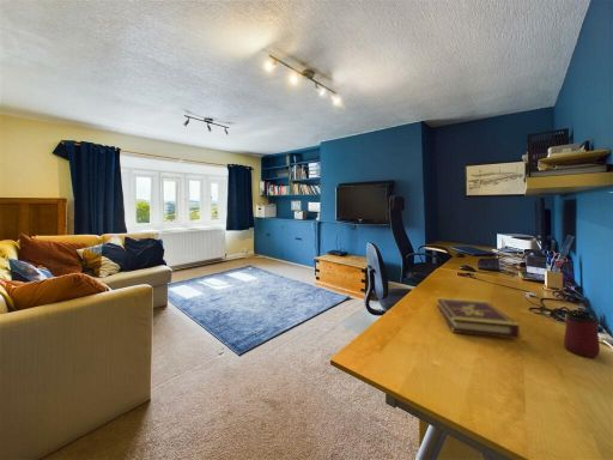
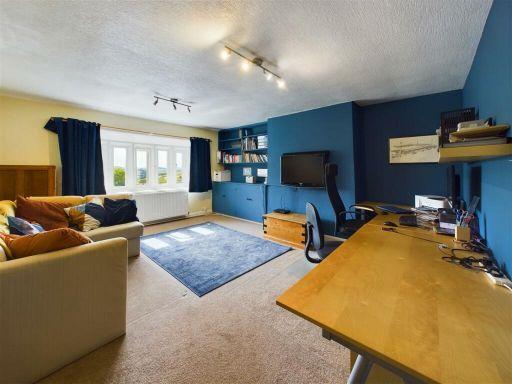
- book (471, 314)
- mug (579, 332)
